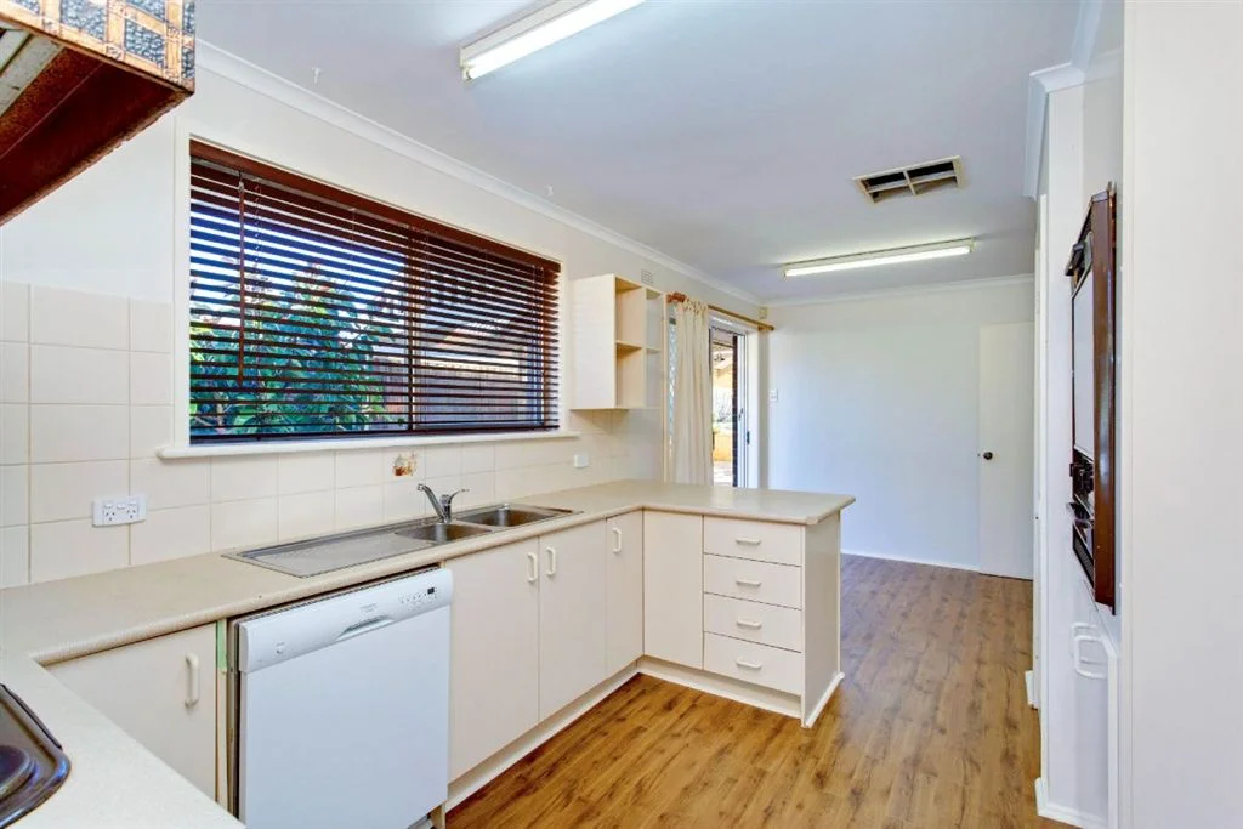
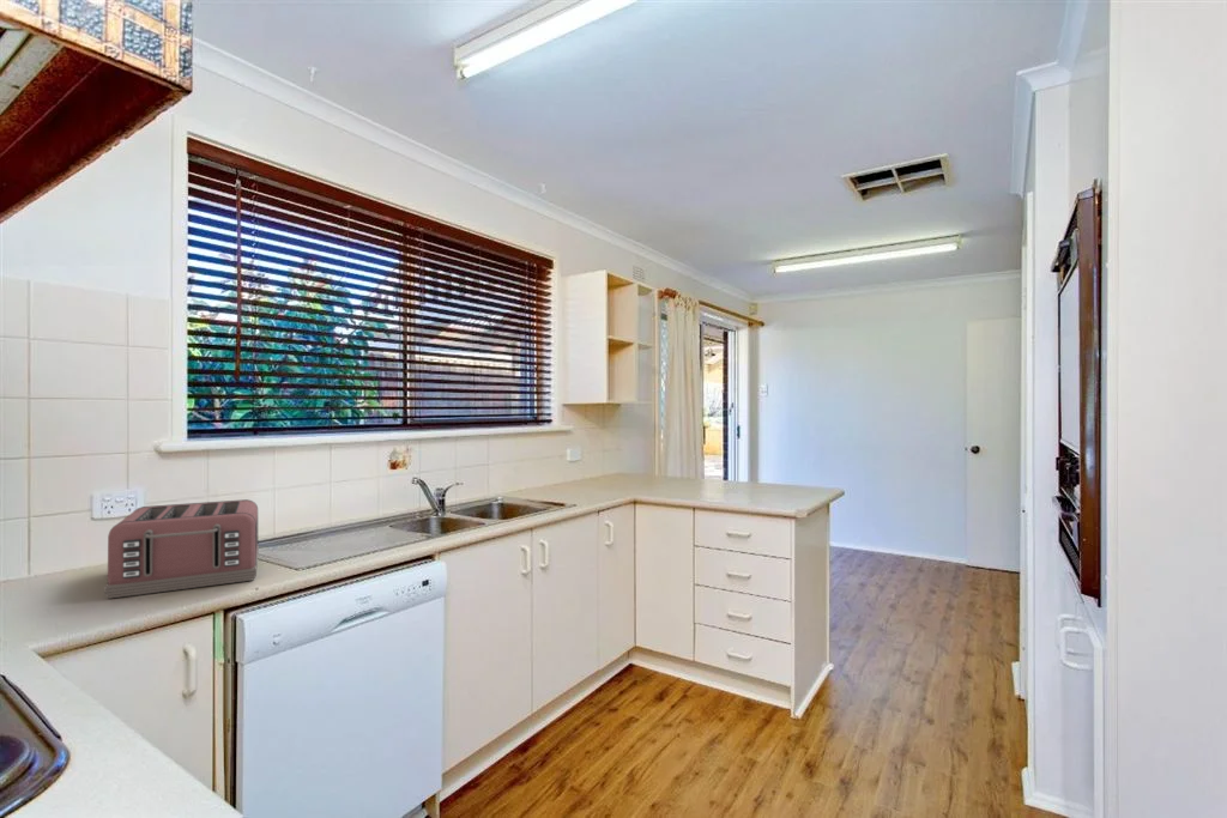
+ toaster (191, 543)
